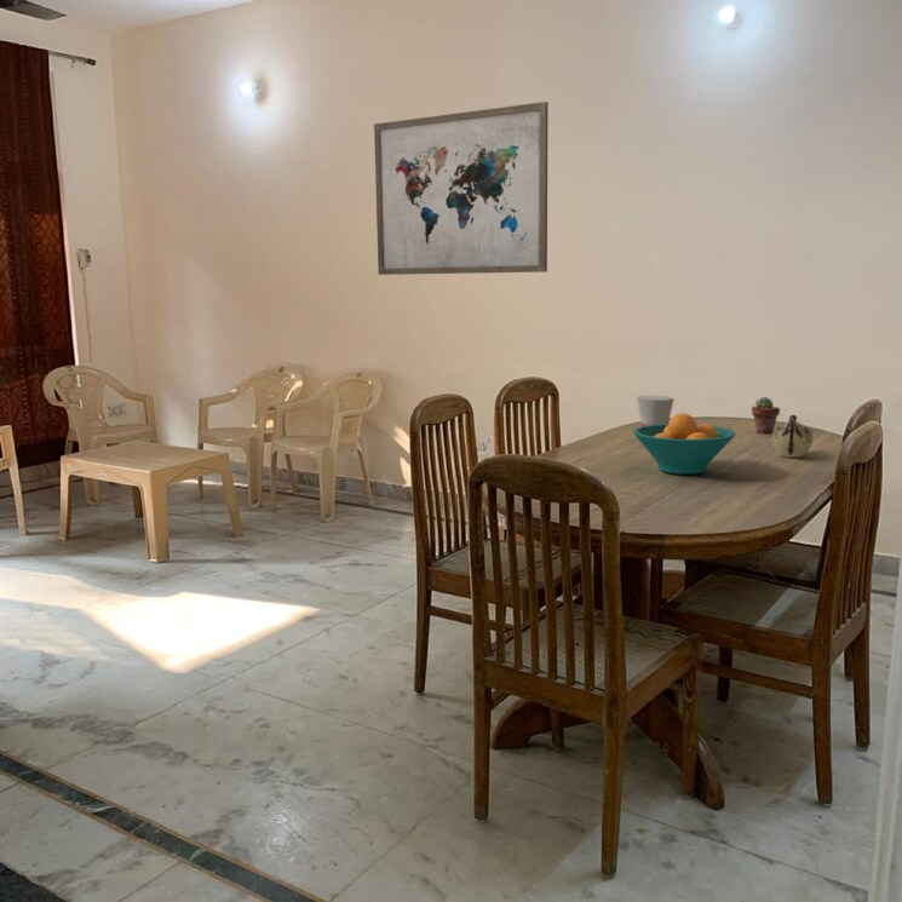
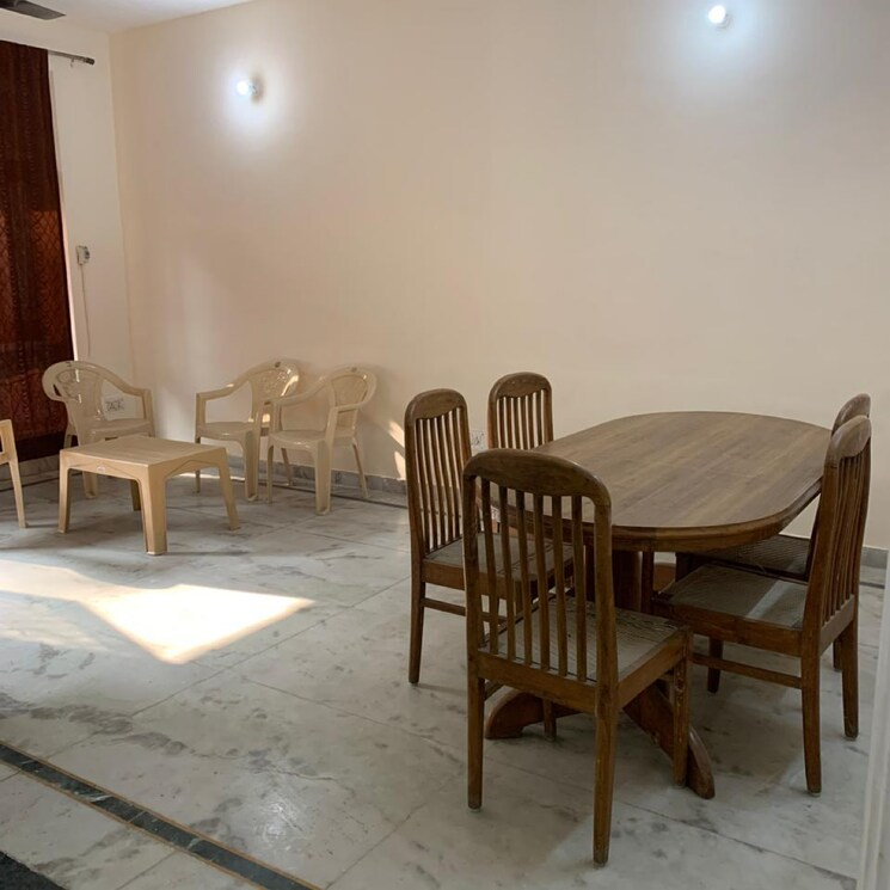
- teapot (792, 435)
- wall art (456, 194)
- fruit bowl (683, 442)
- cup (654, 415)
- potted succulent (765, 414)
